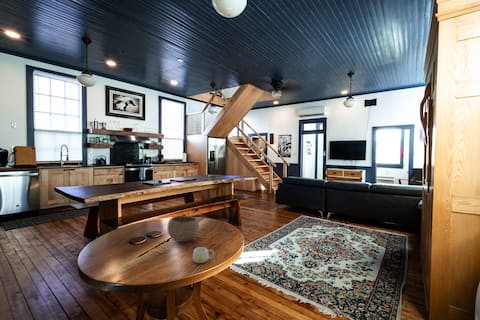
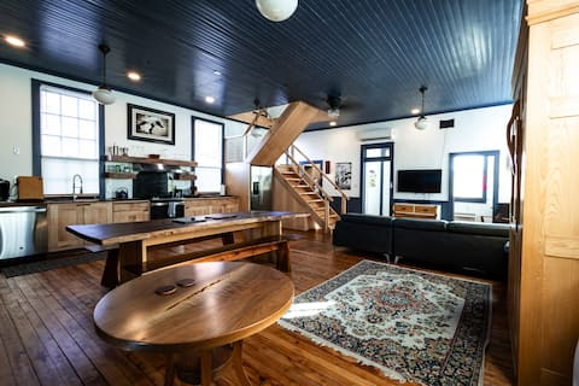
- bowl (183, 228)
- mug (203, 254)
